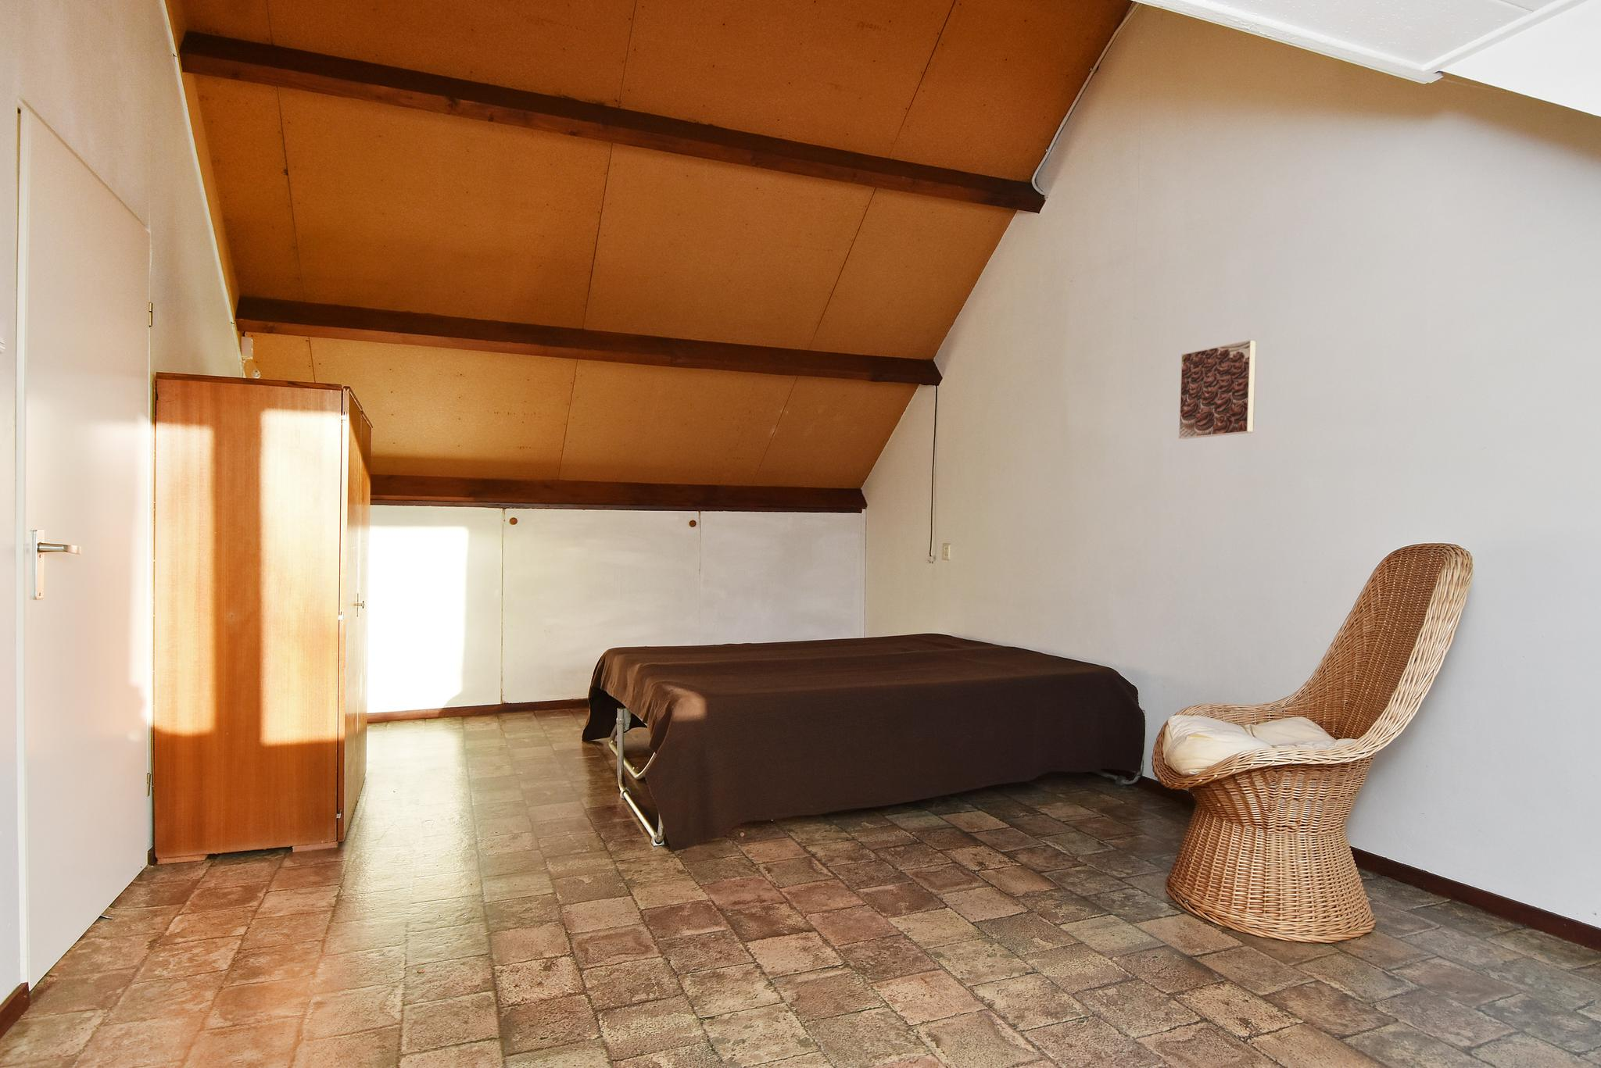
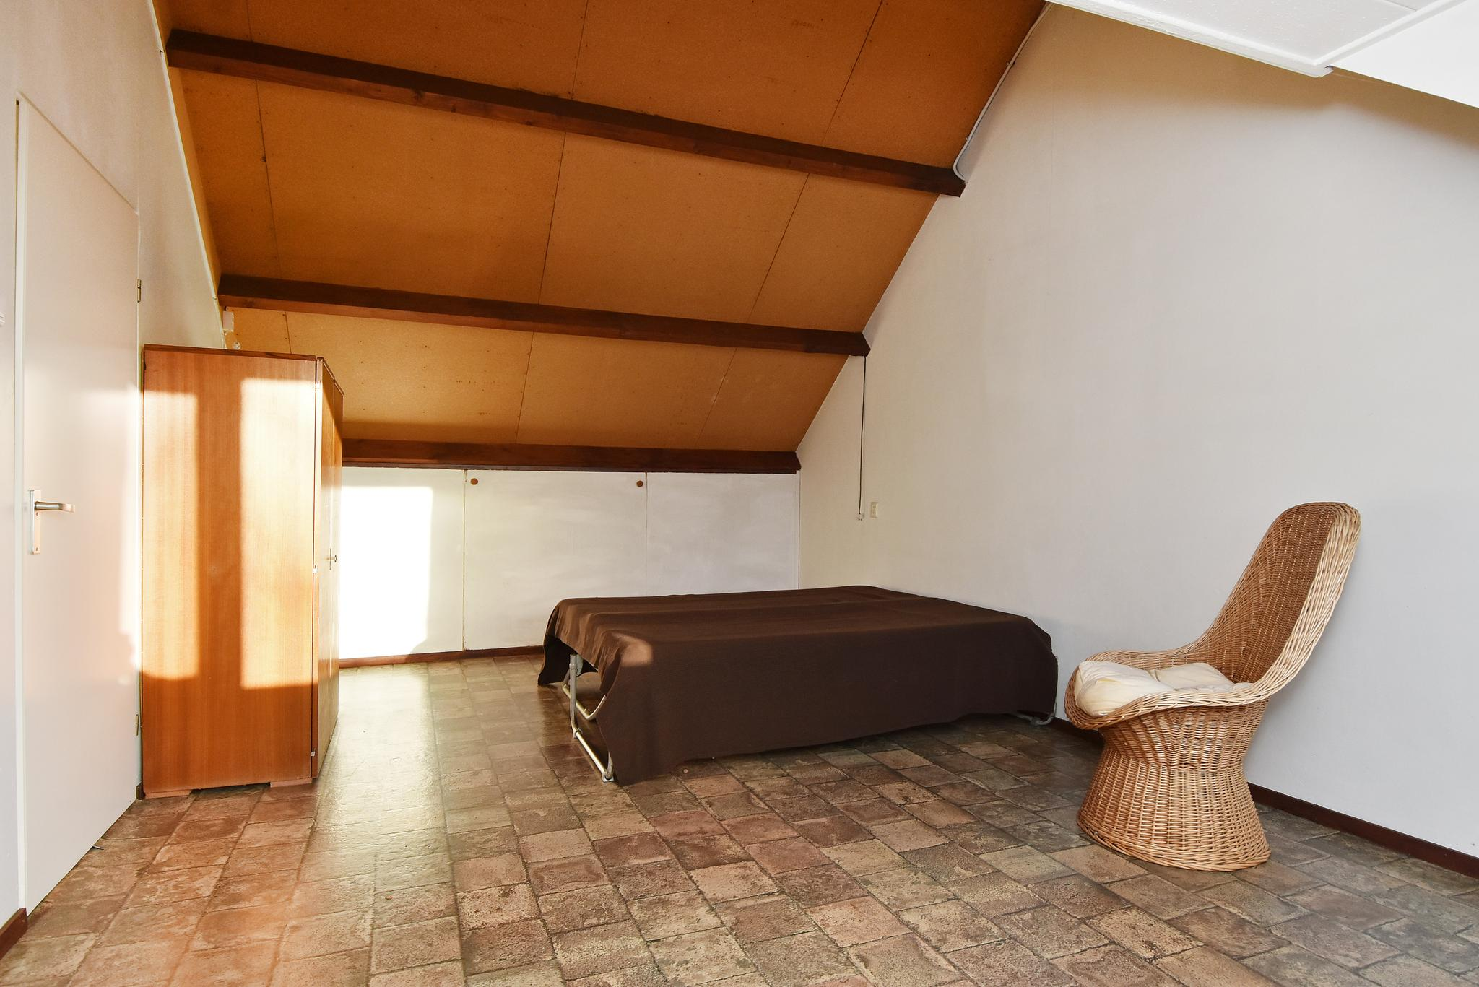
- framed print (1216, 391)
